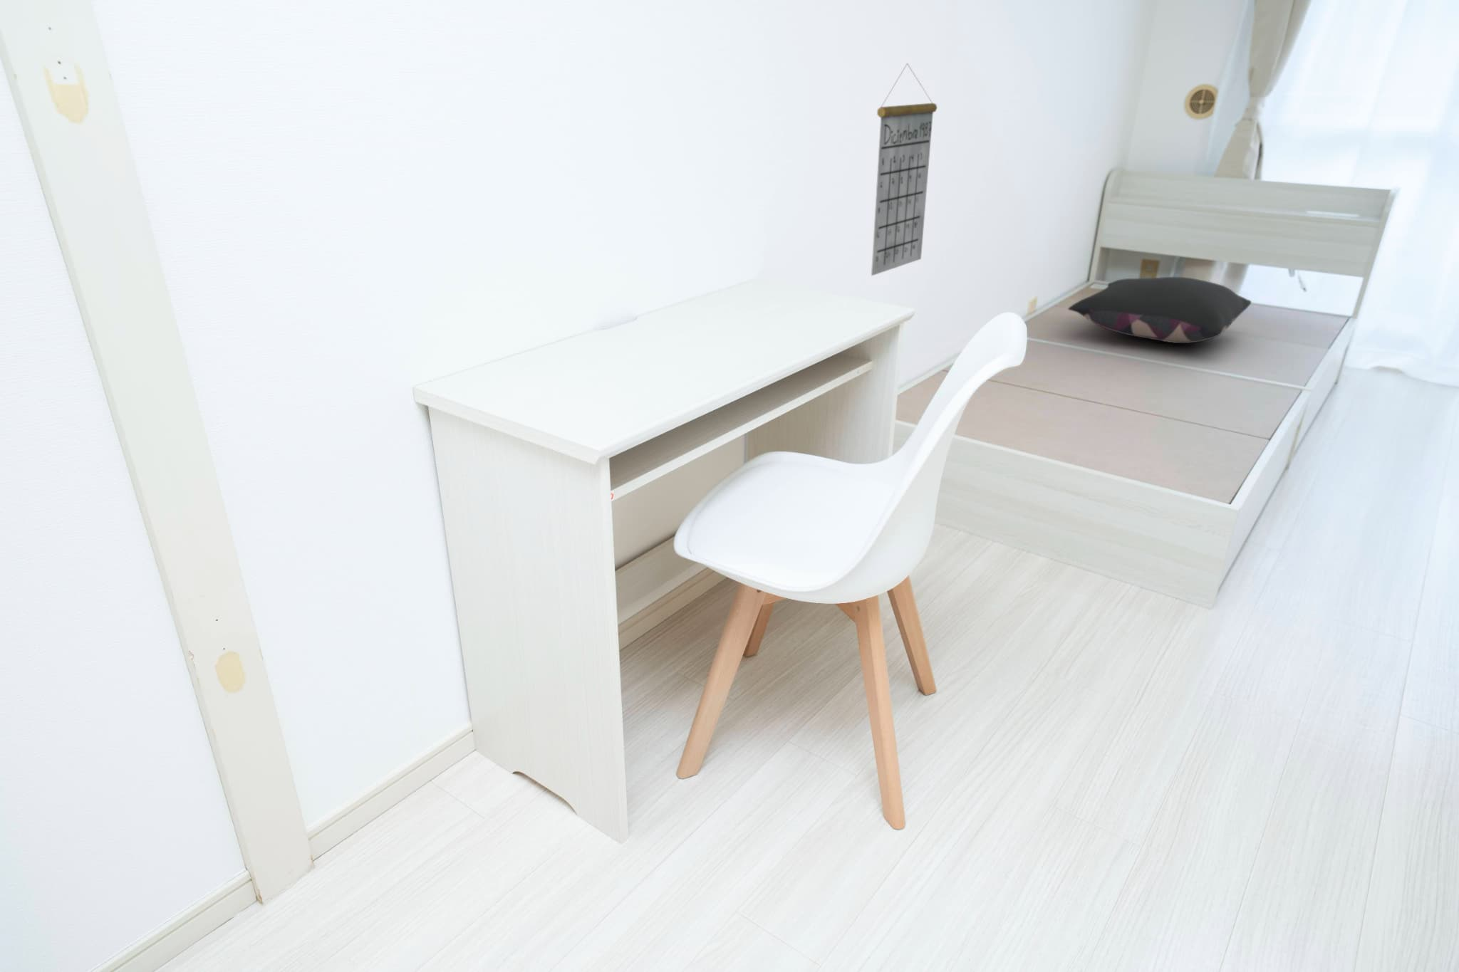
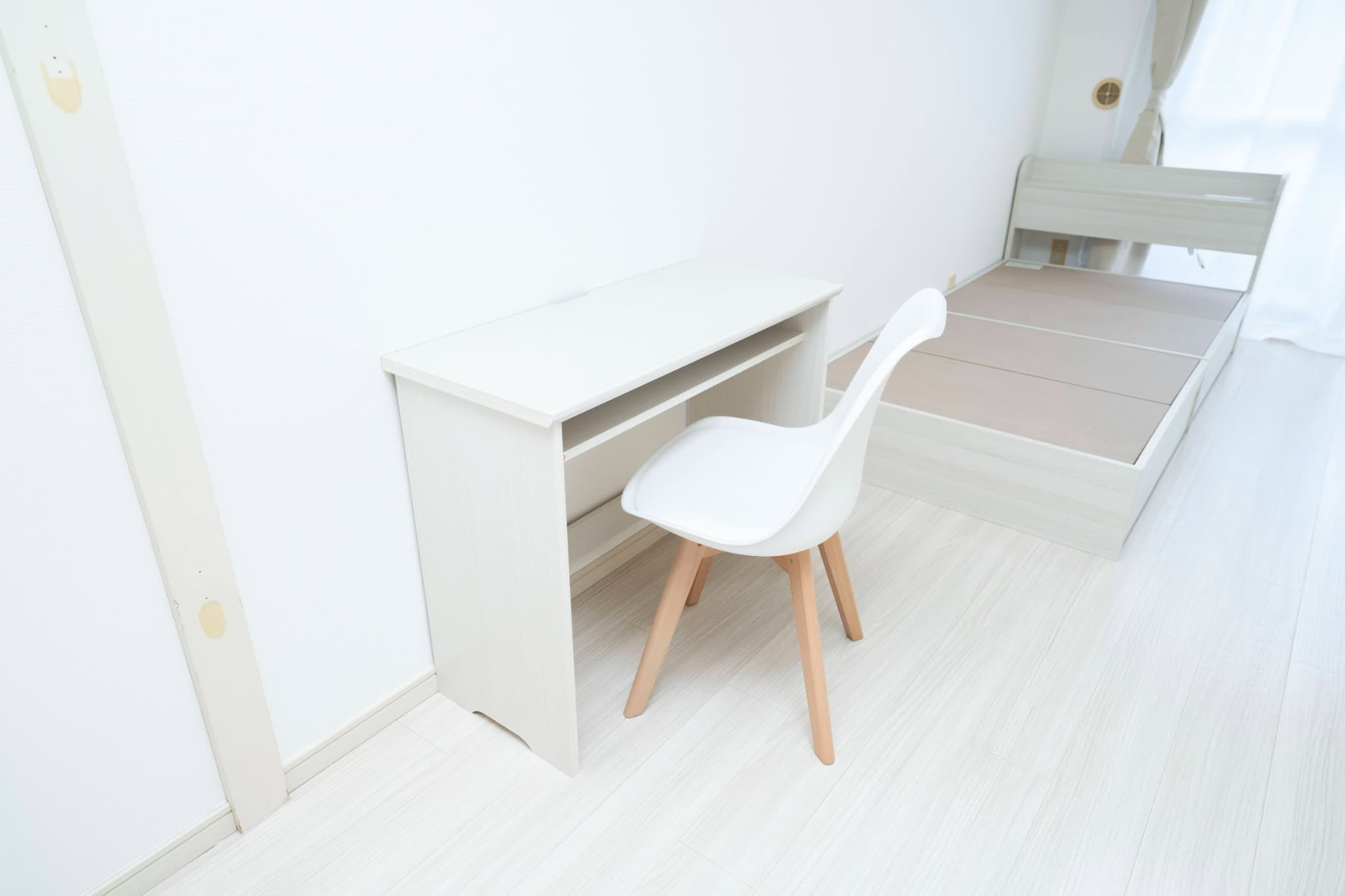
- calendar (904, 169)
- pillow (1160, 307)
